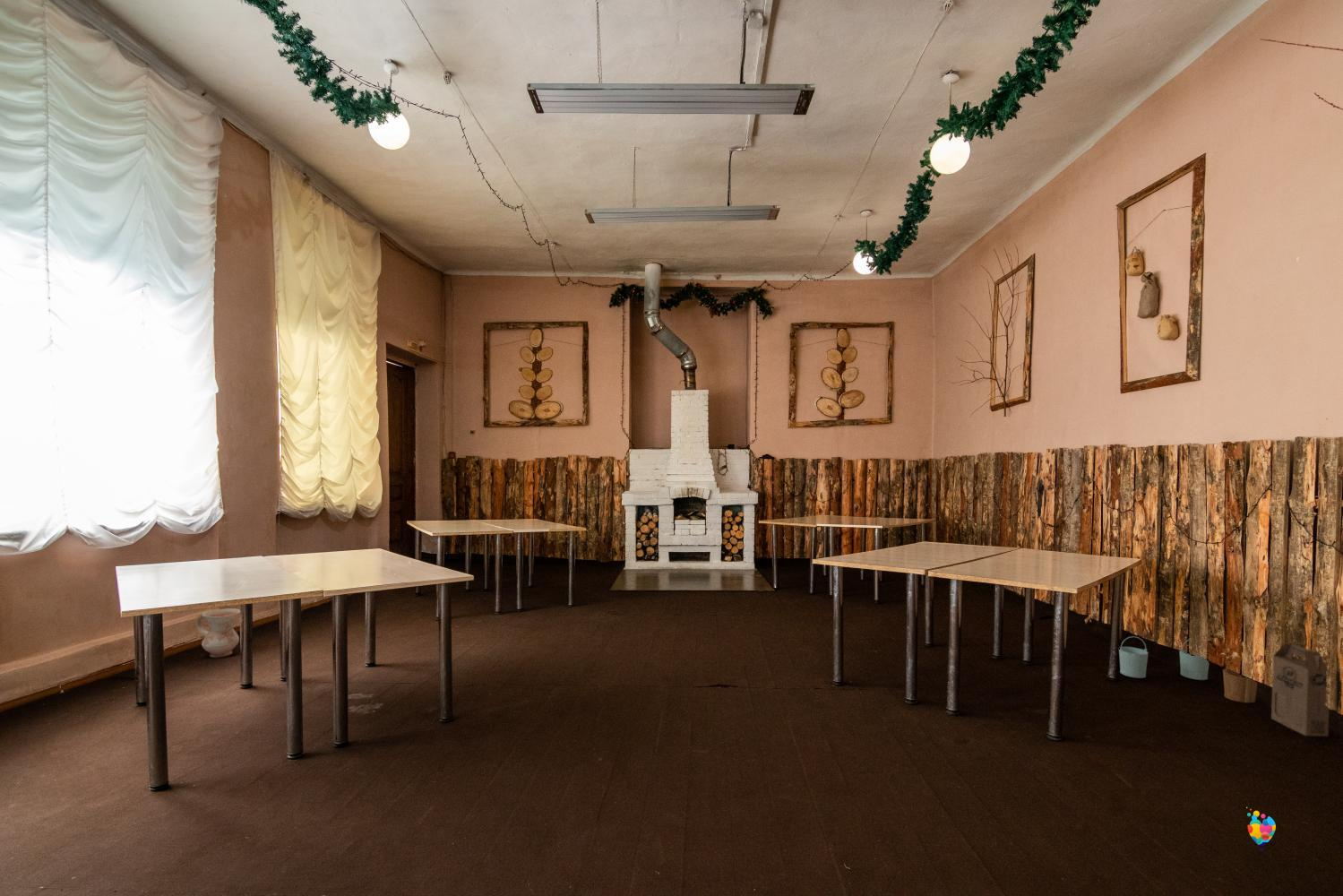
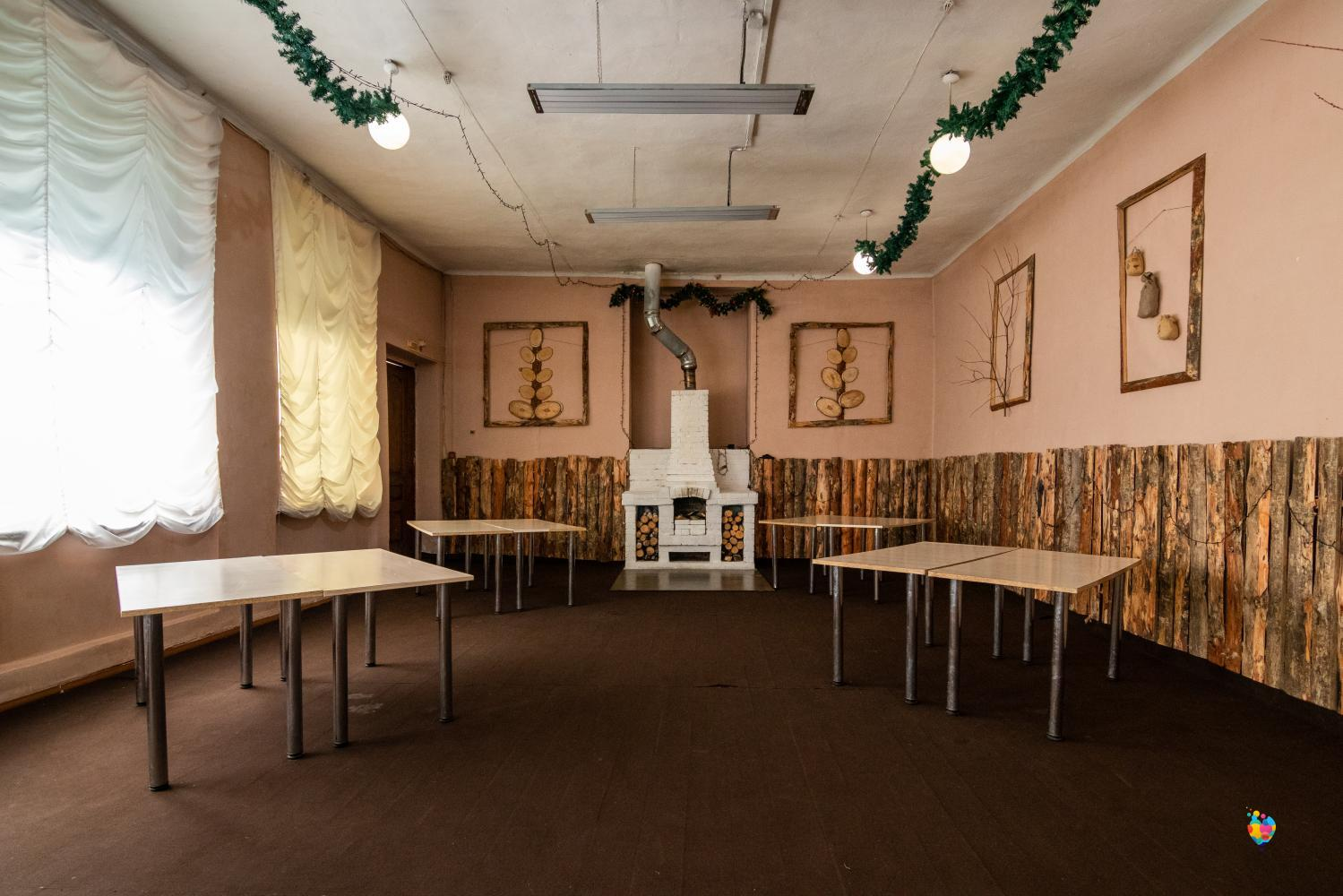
- cardboard box (1300, 687)
- ceramic jug (217, 633)
- bucket (1184, 666)
